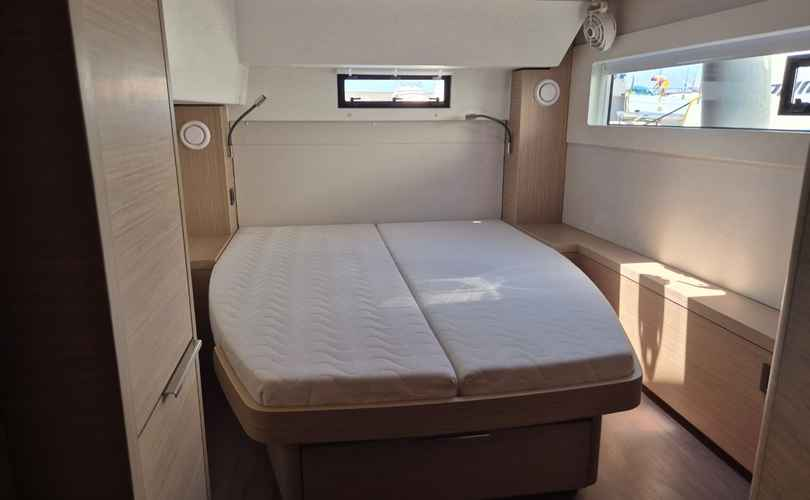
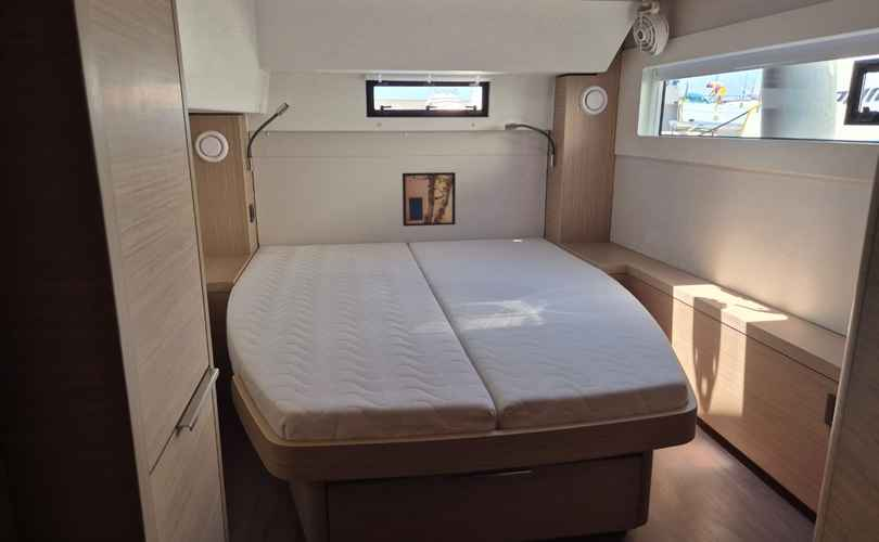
+ wall art (429, 198)
